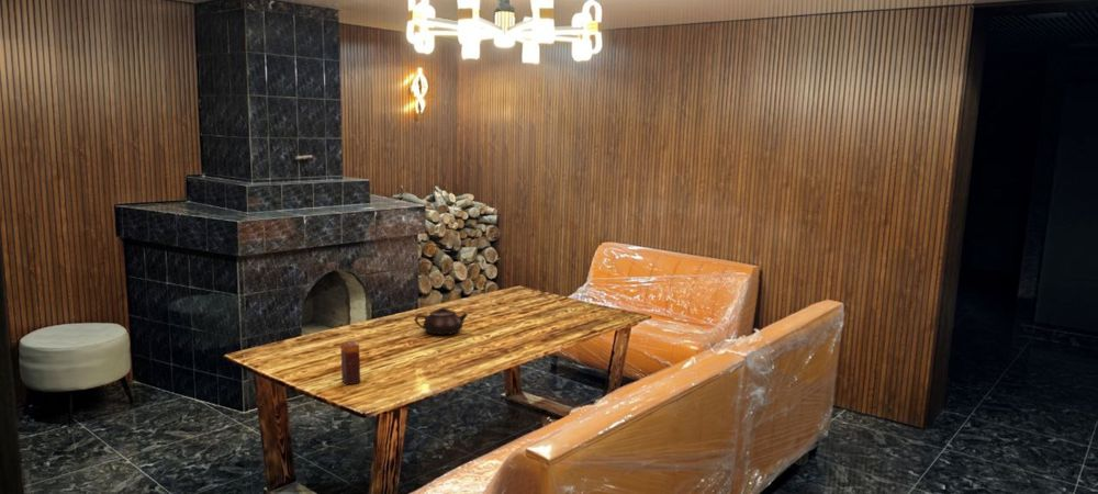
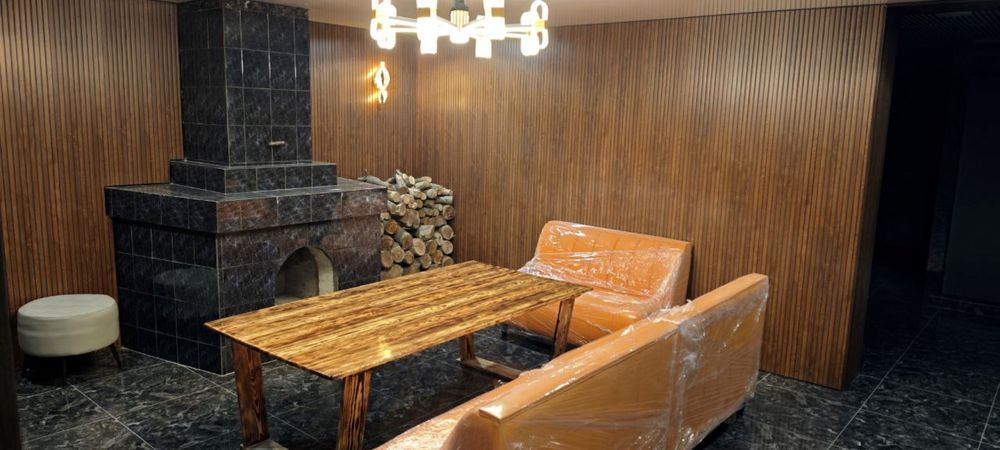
- candle (350, 362)
- teapot (441, 319)
